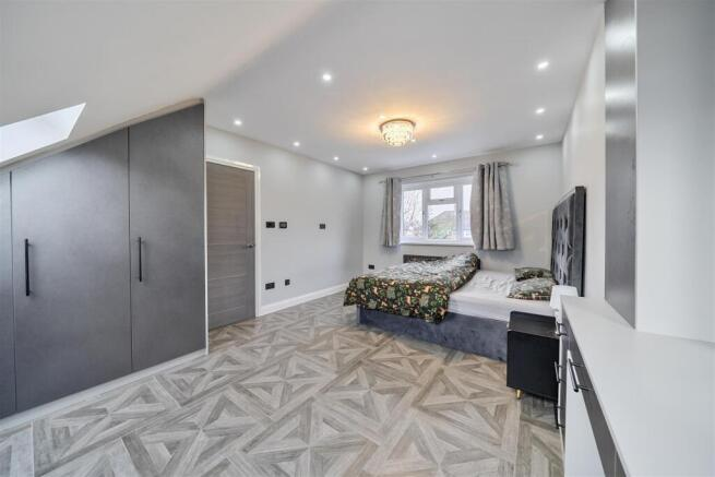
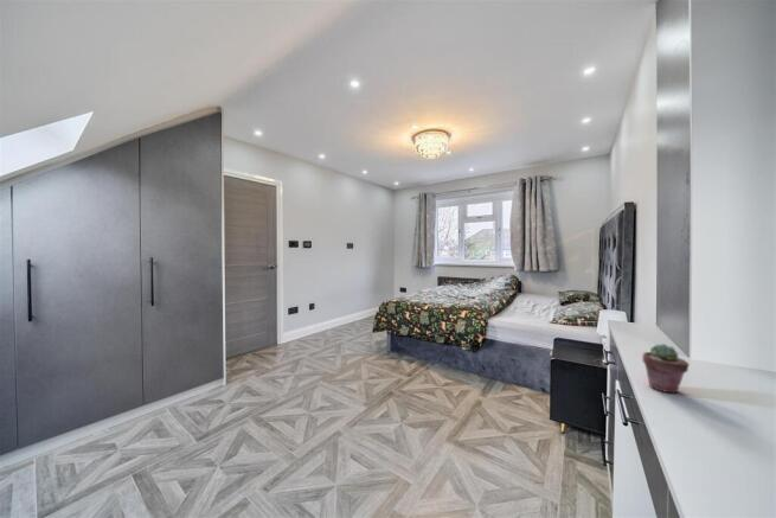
+ potted succulent (663, 366)
